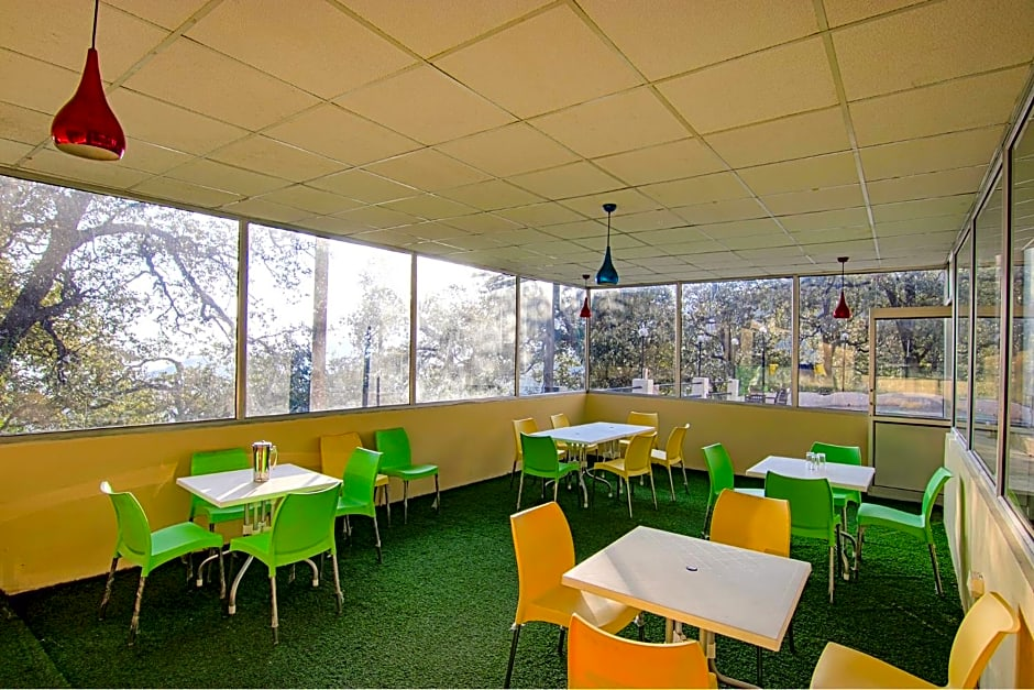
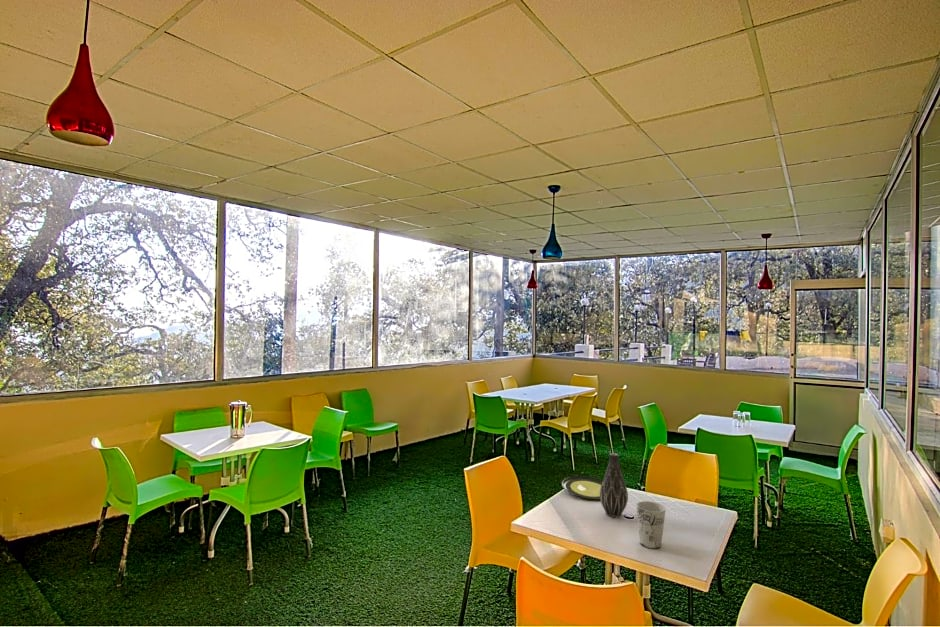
+ cup (650, 525)
+ plate (588, 487)
+ vase (613, 484)
